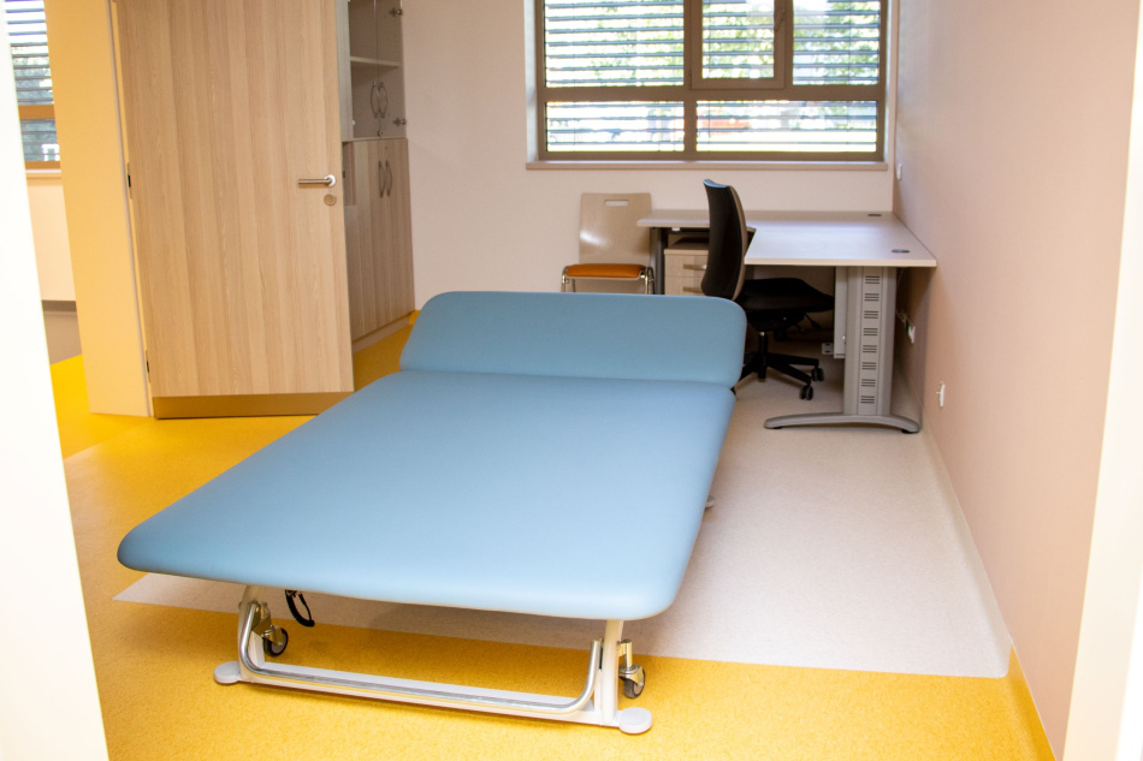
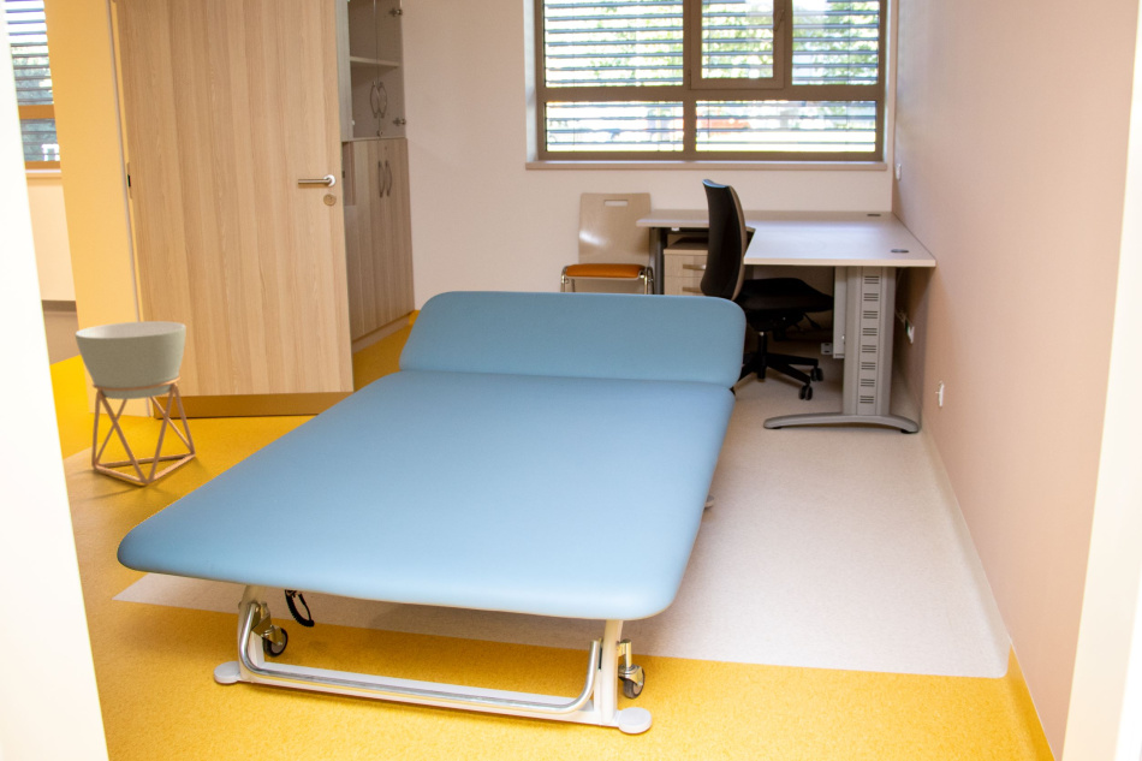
+ planter (138, 398)
